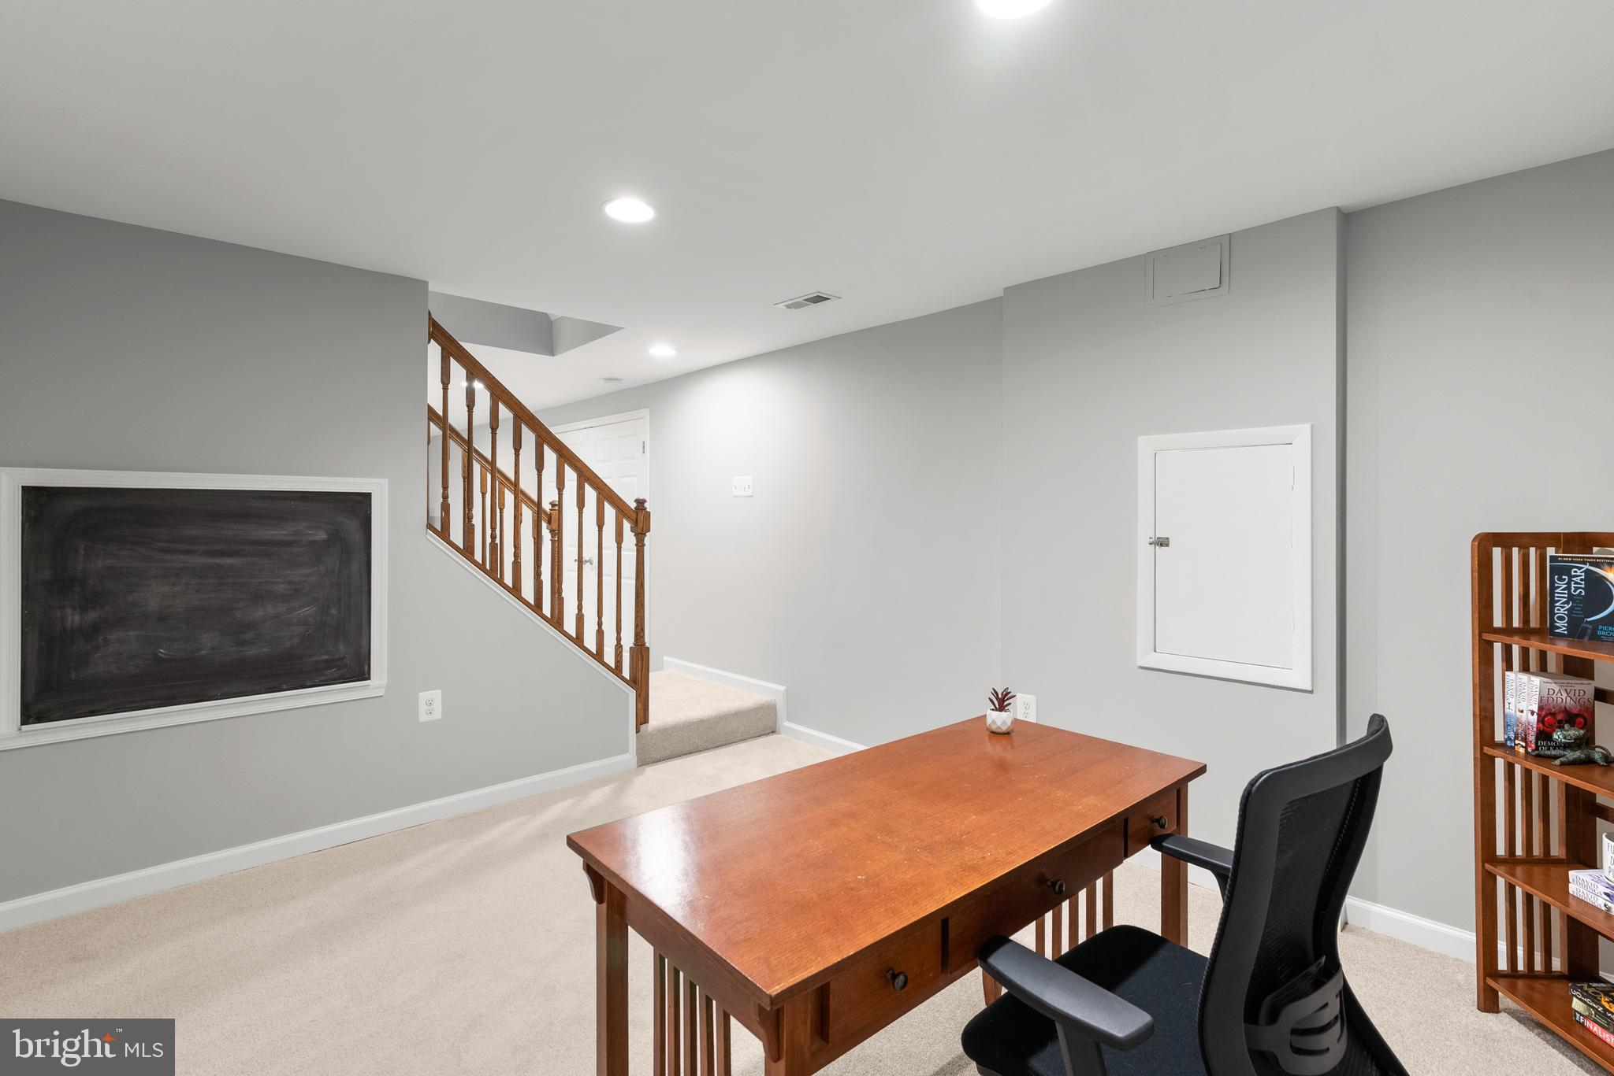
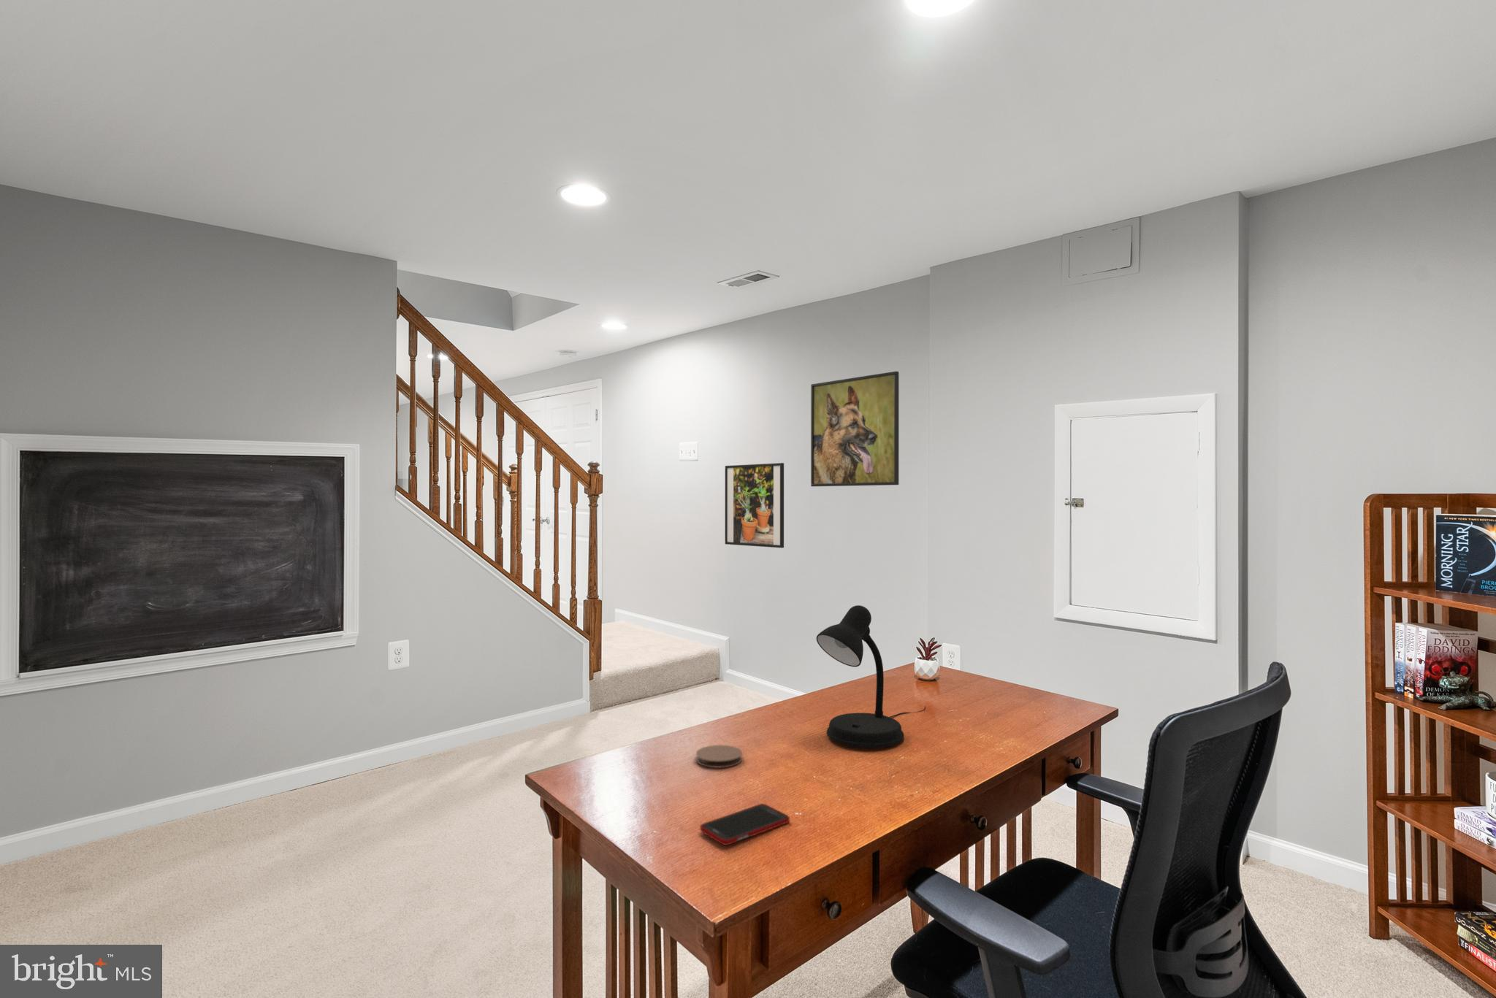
+ cell phone (745, 823)
+ desk lamp (882, 662)
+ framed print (852, 431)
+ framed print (753, 505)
+ coaster (718, 755)
